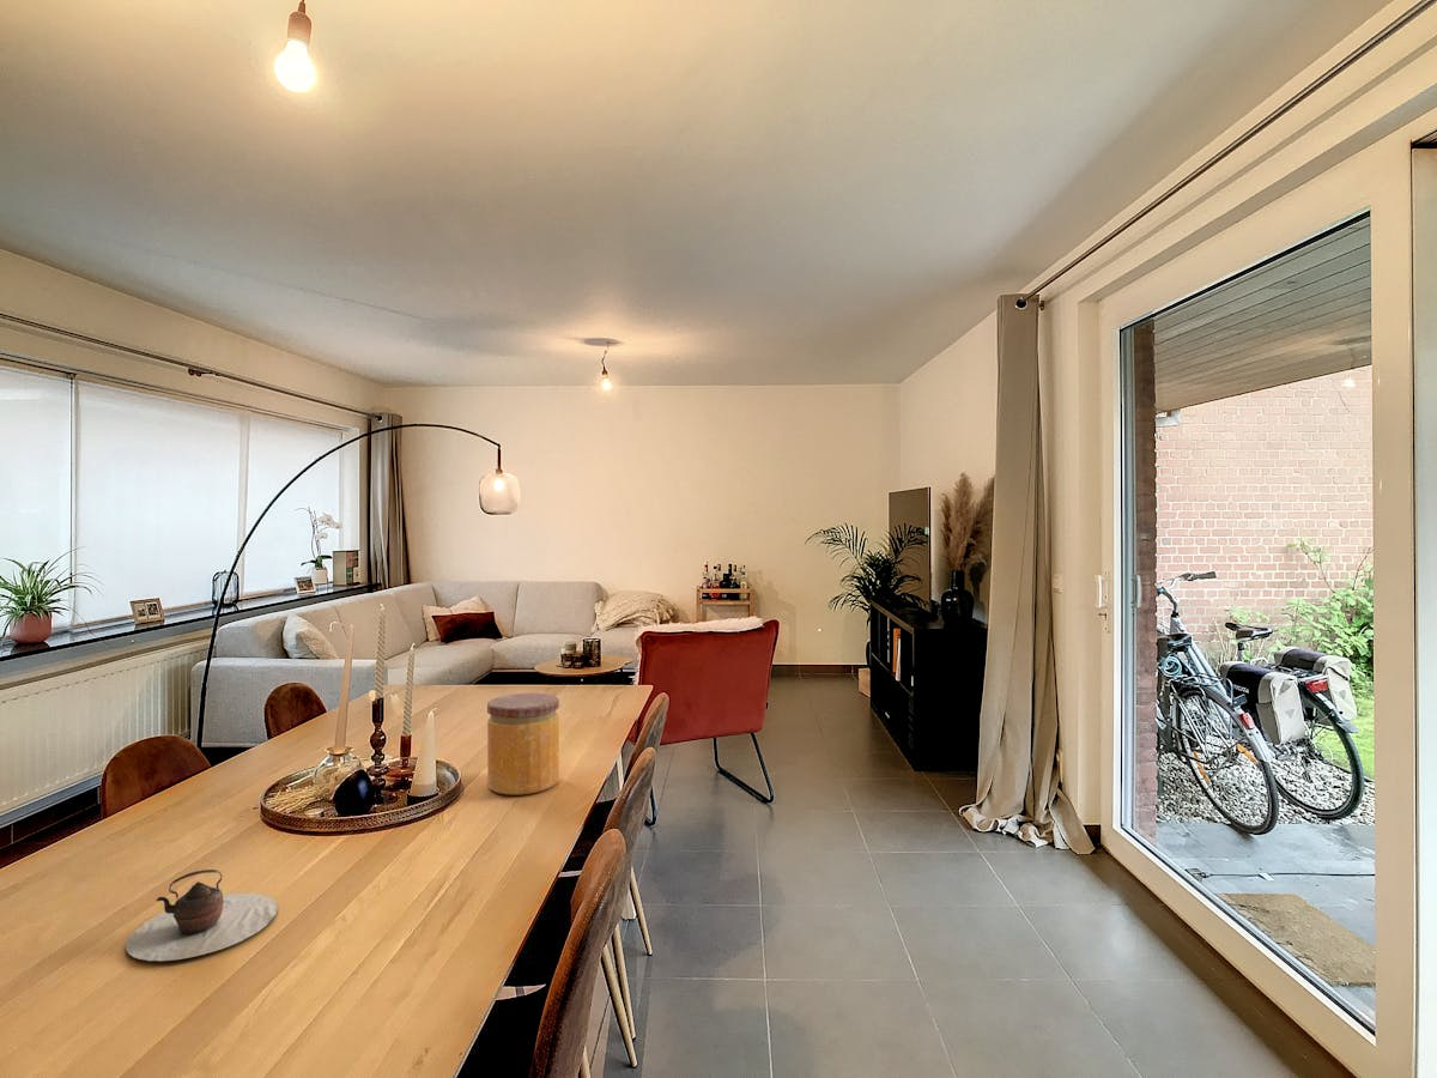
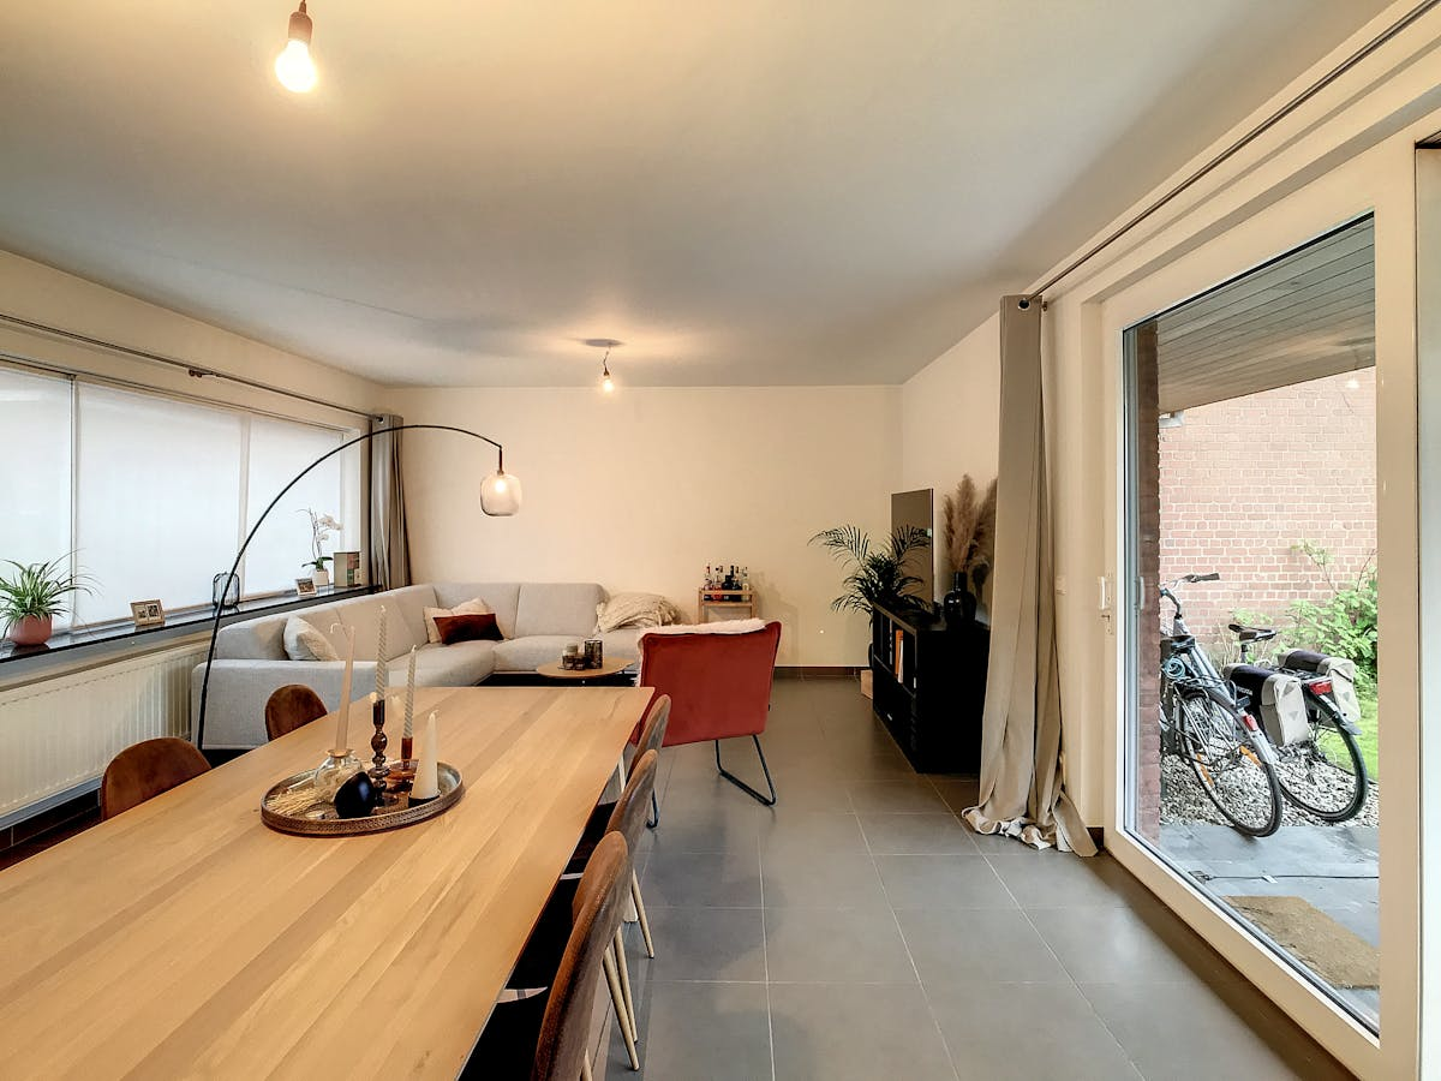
- jar (523, 741)
- teapot (205, 896)
